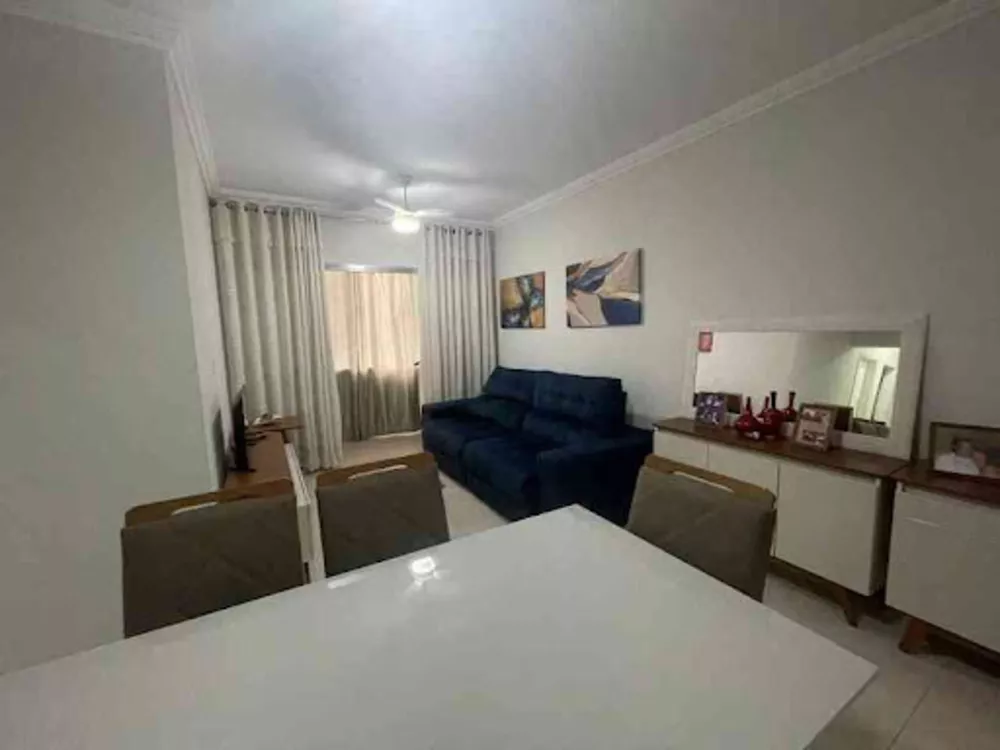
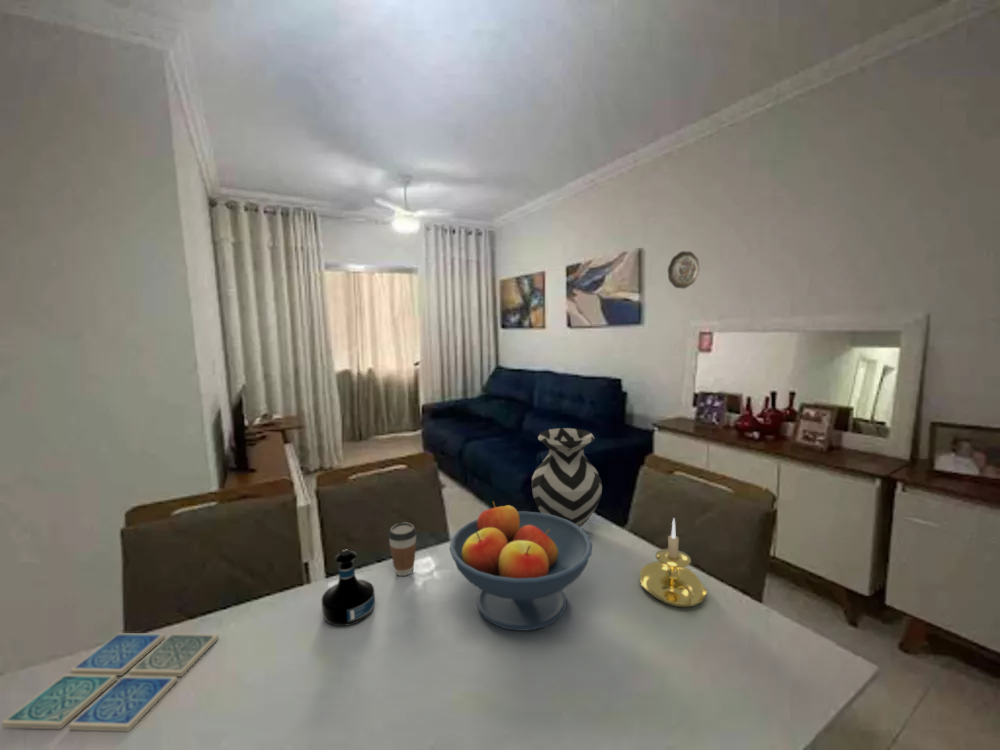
+ tequila bottle (347, 582)
+ decorative plate (684, 270)
+ drink coaster (123, 676)
+ candle holder (675, 556)
+ coffee cup (403, 549)
+ fruit bowl (520, 560)
+ vase (566, 482)
